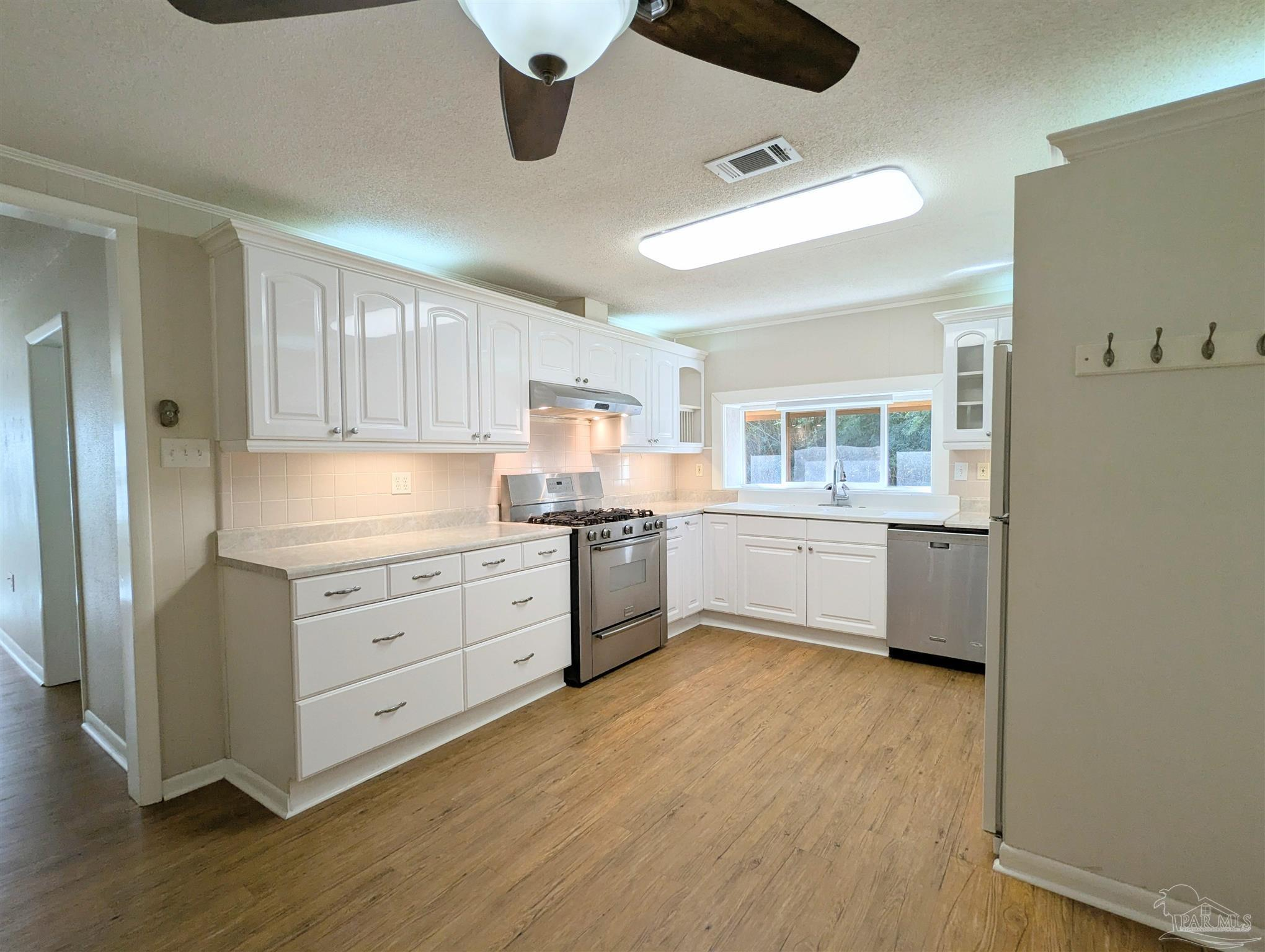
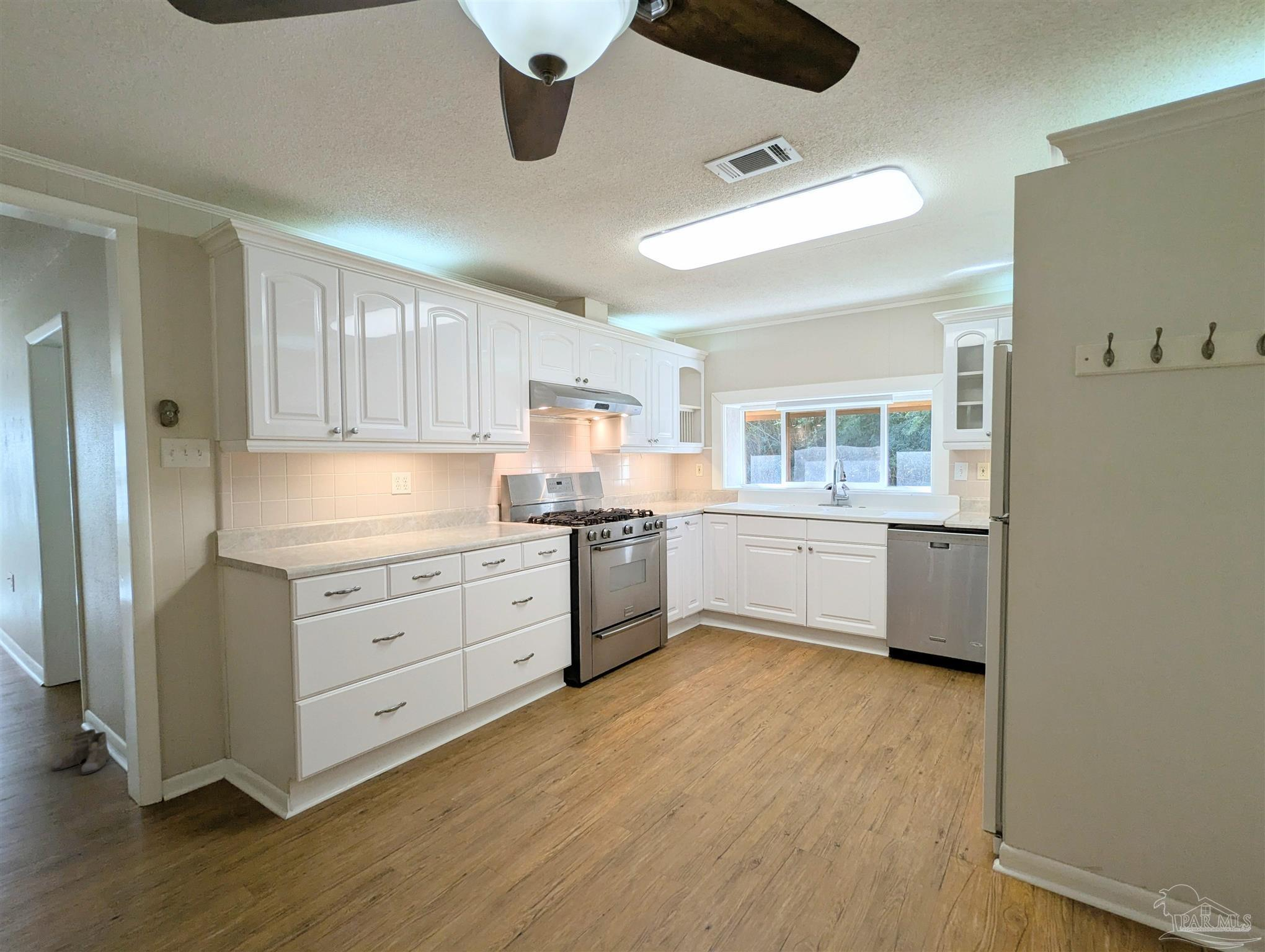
+ boots (83, 750)
